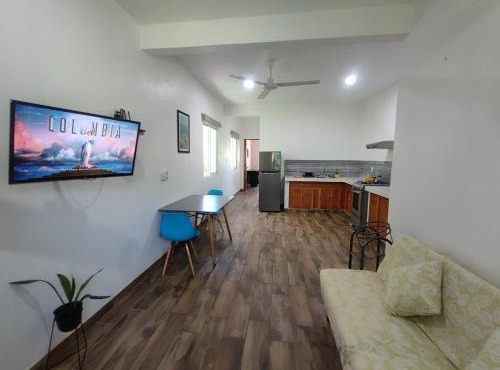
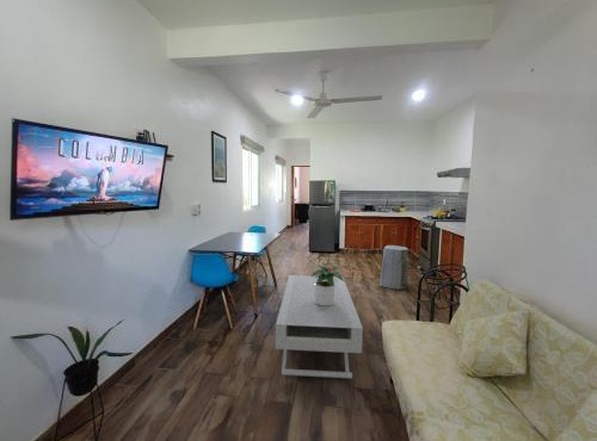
+ coffee table (316, 316)
+ potted plant (326, 282)
+ air purifier (394, 266)
